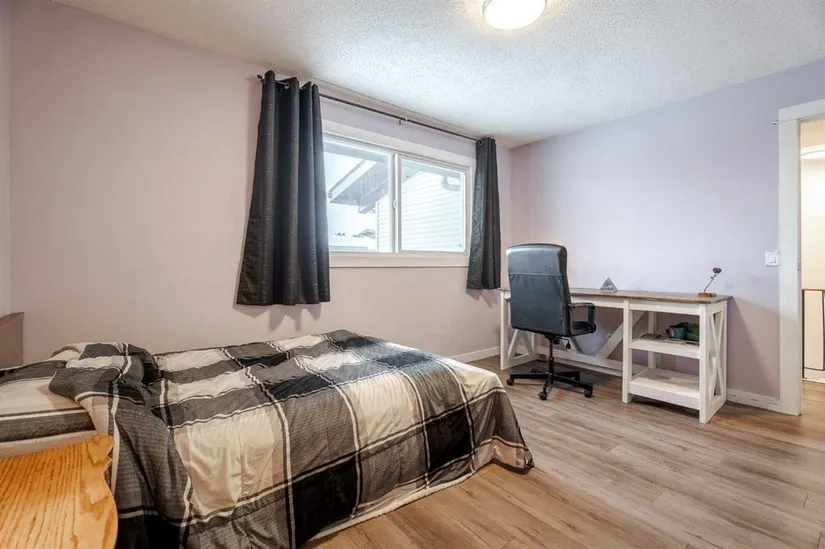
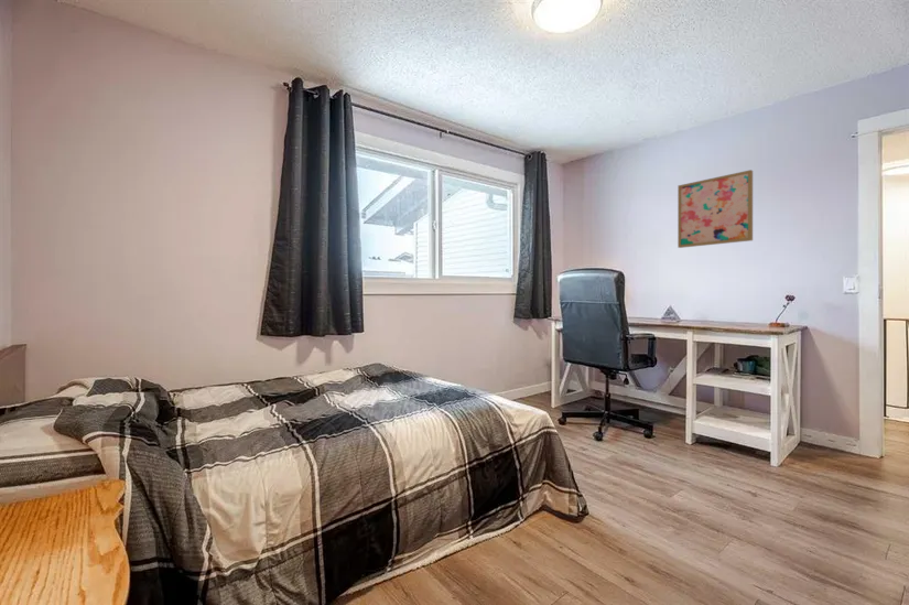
+ wall art (713, 210)
